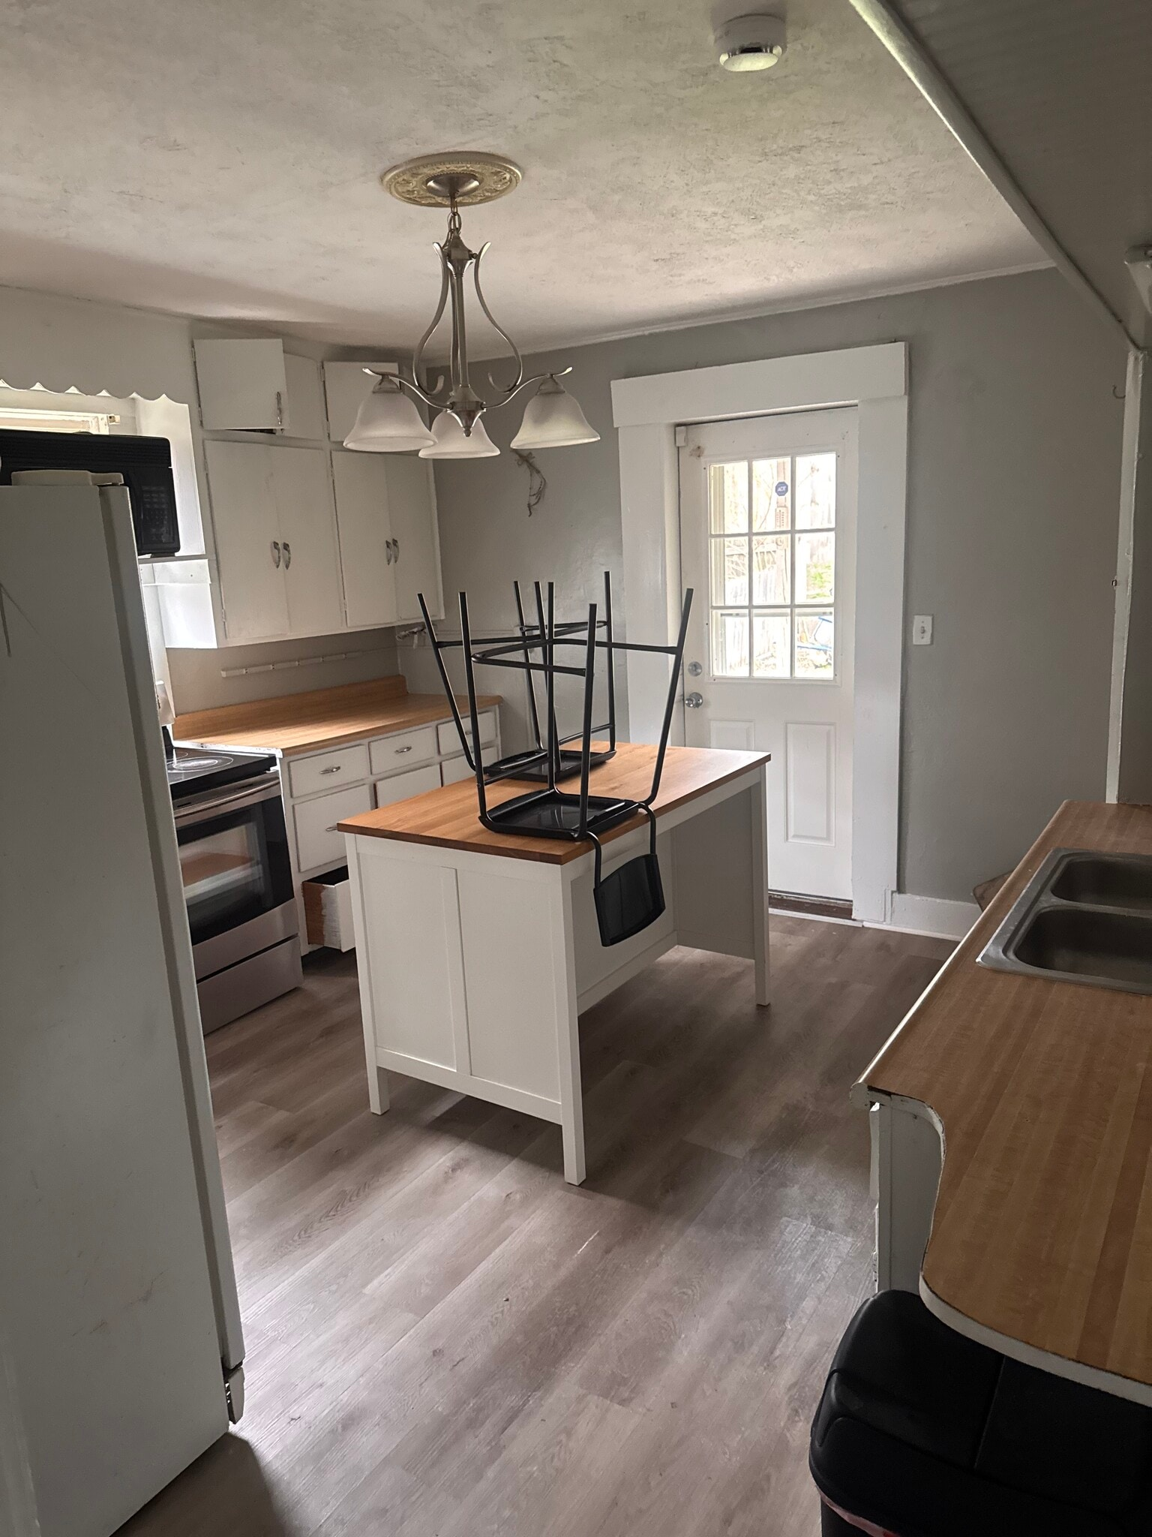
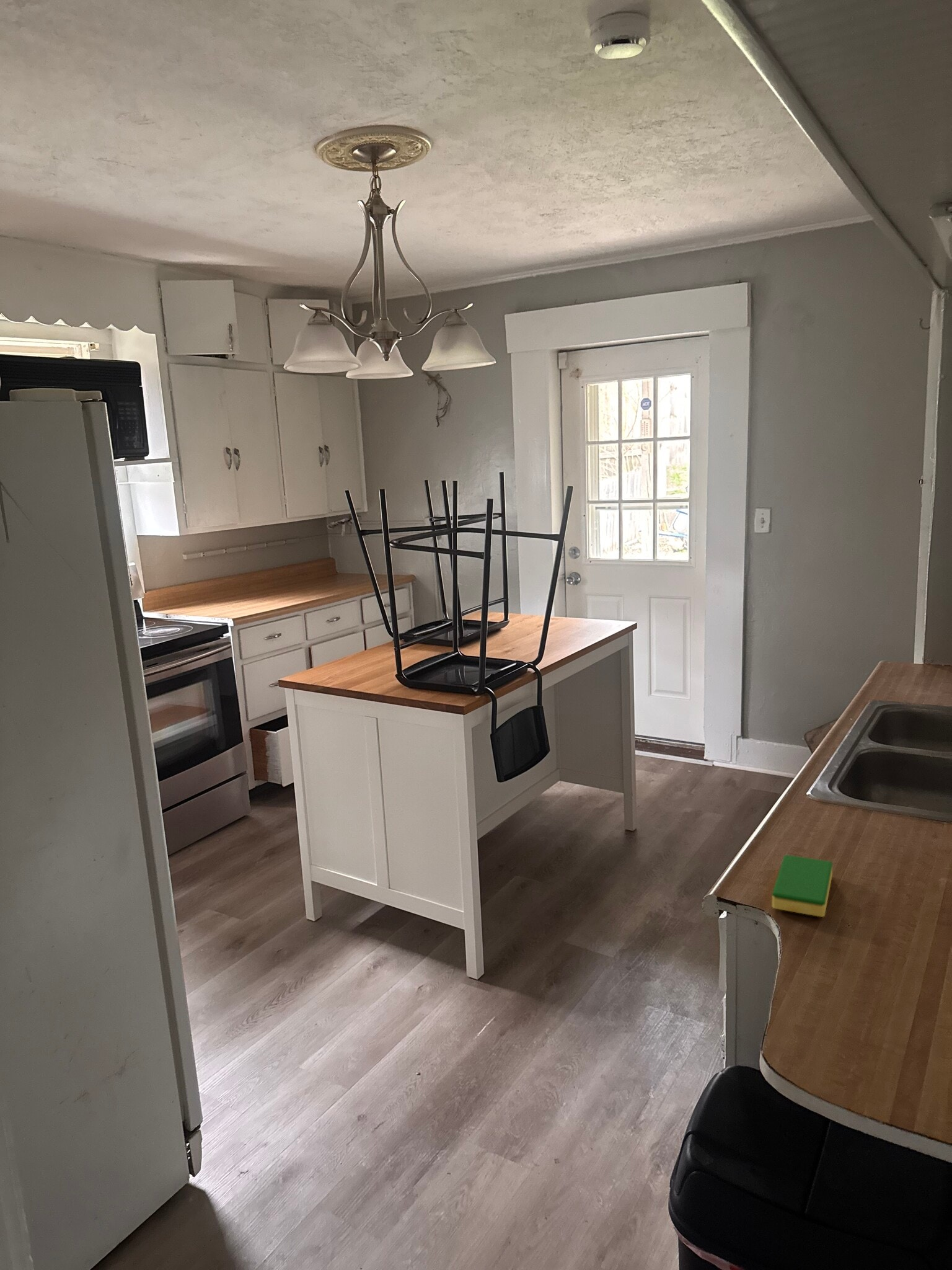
+ dish sponge (803, 884)
